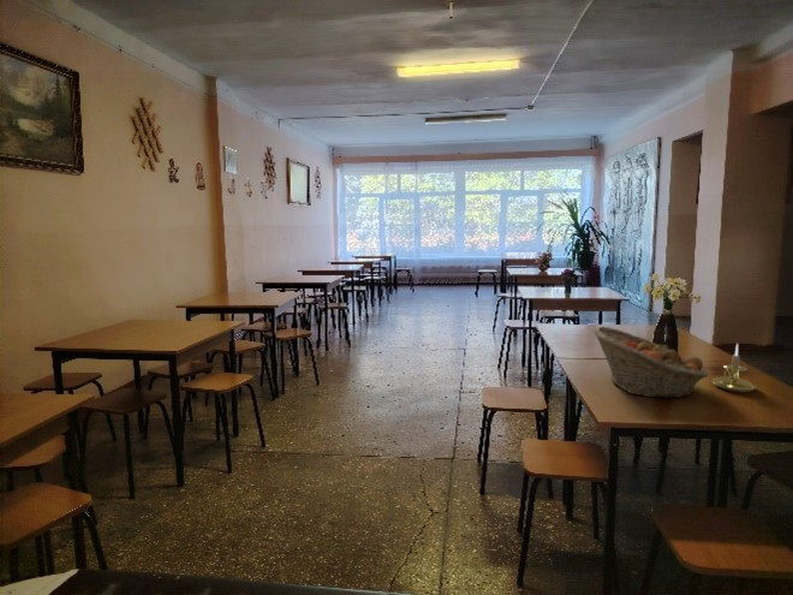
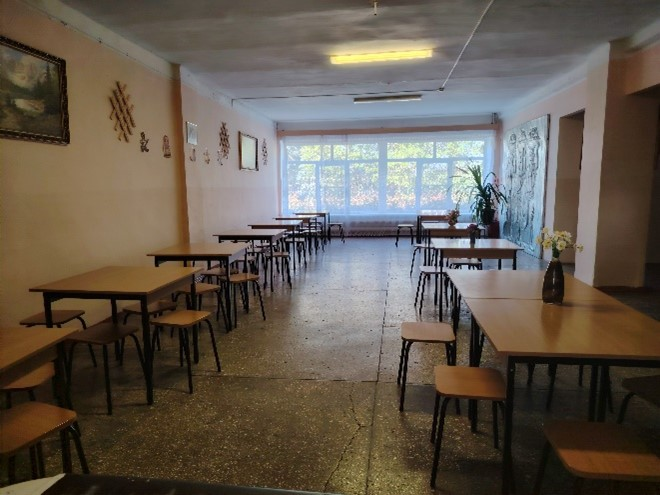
- candle holder (734, 364)
- fruit basket (645, 358)
